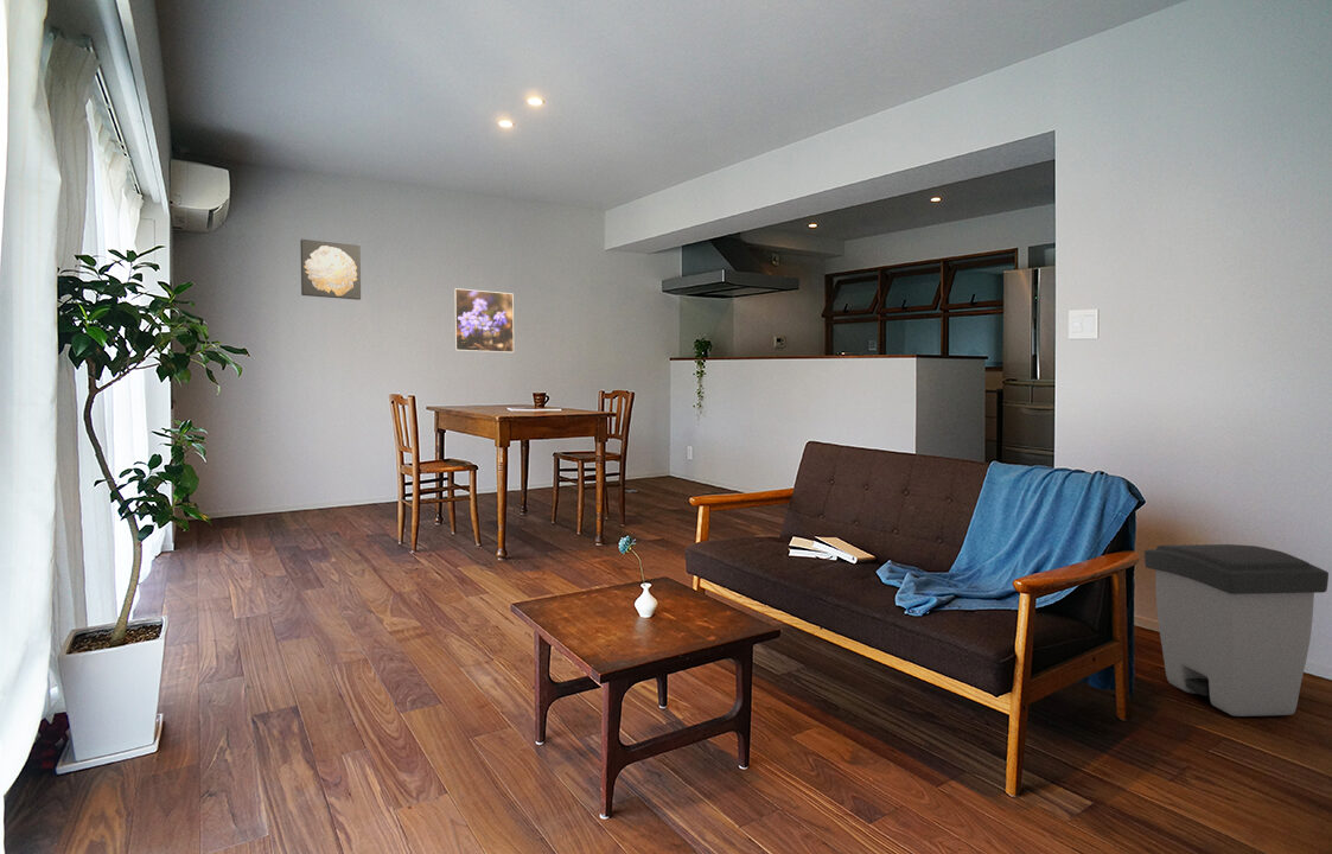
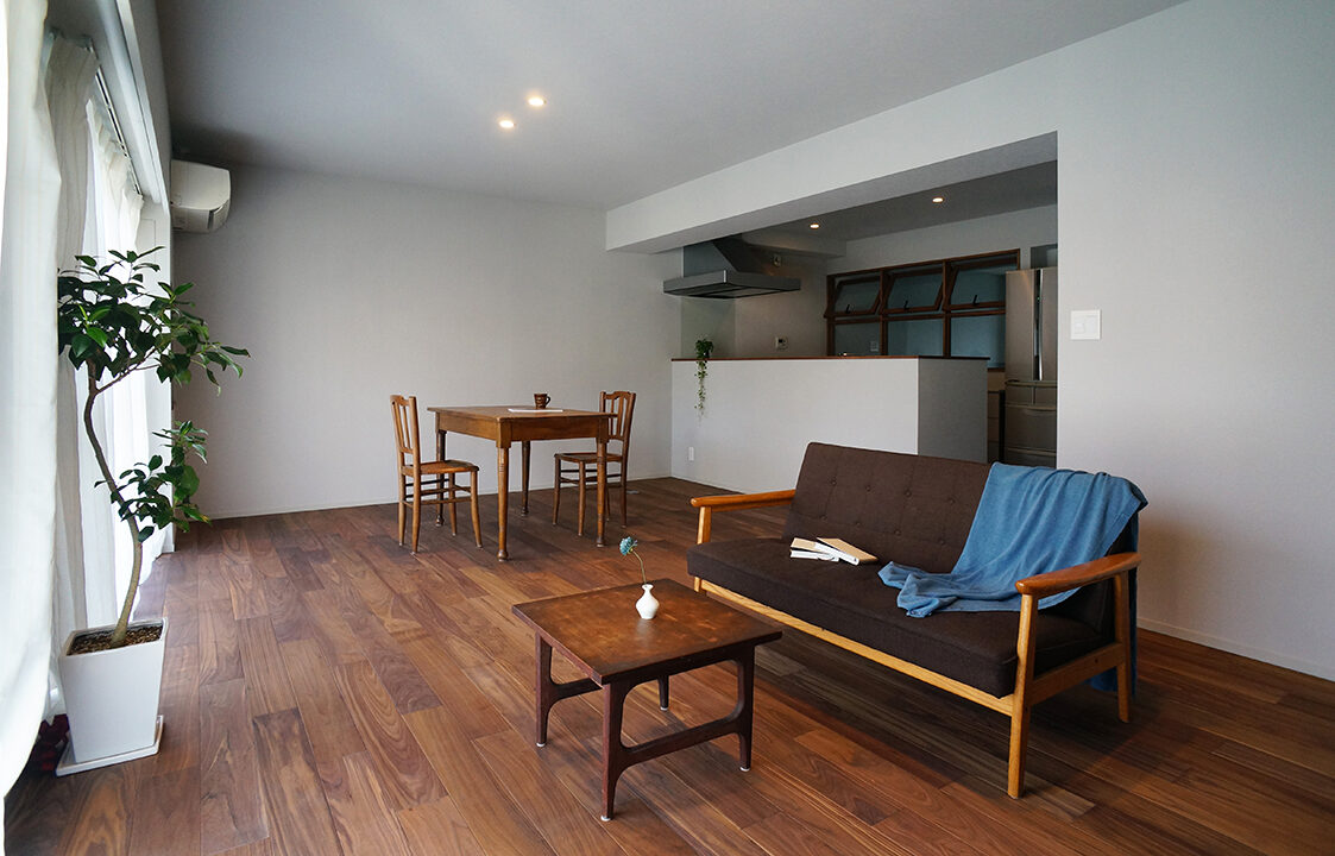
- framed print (484, 321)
- trash can (1231, 624)
- wall art (331, 269)
